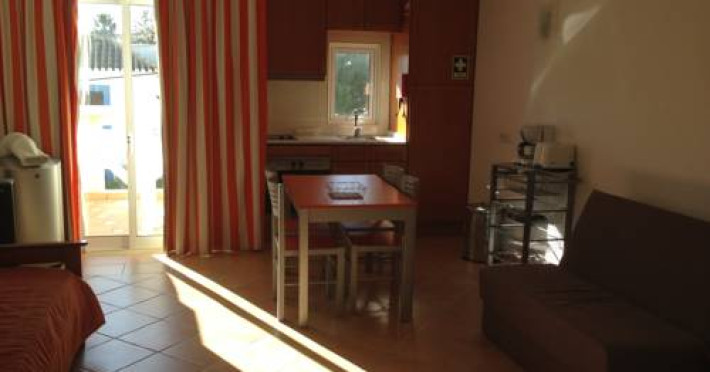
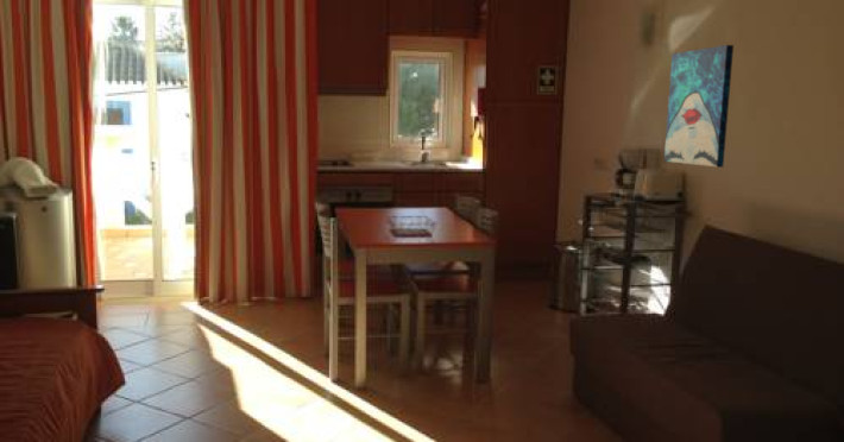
+ wall art (695, 107)
